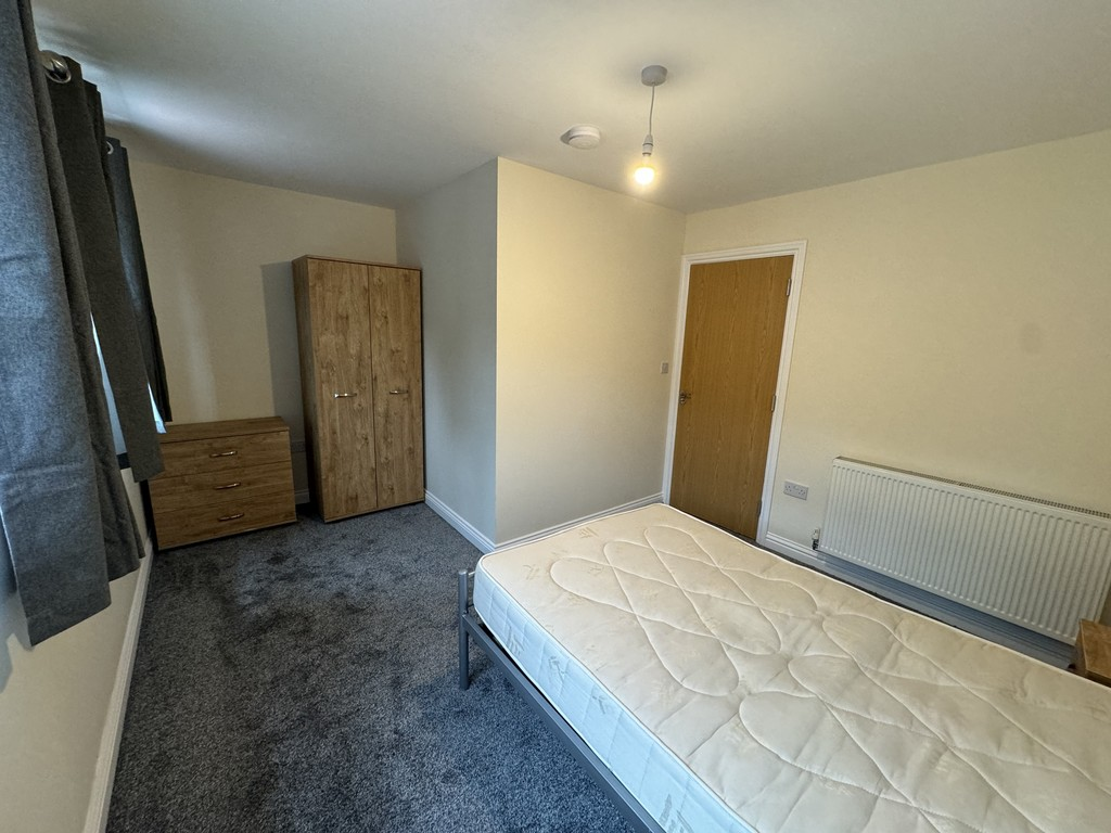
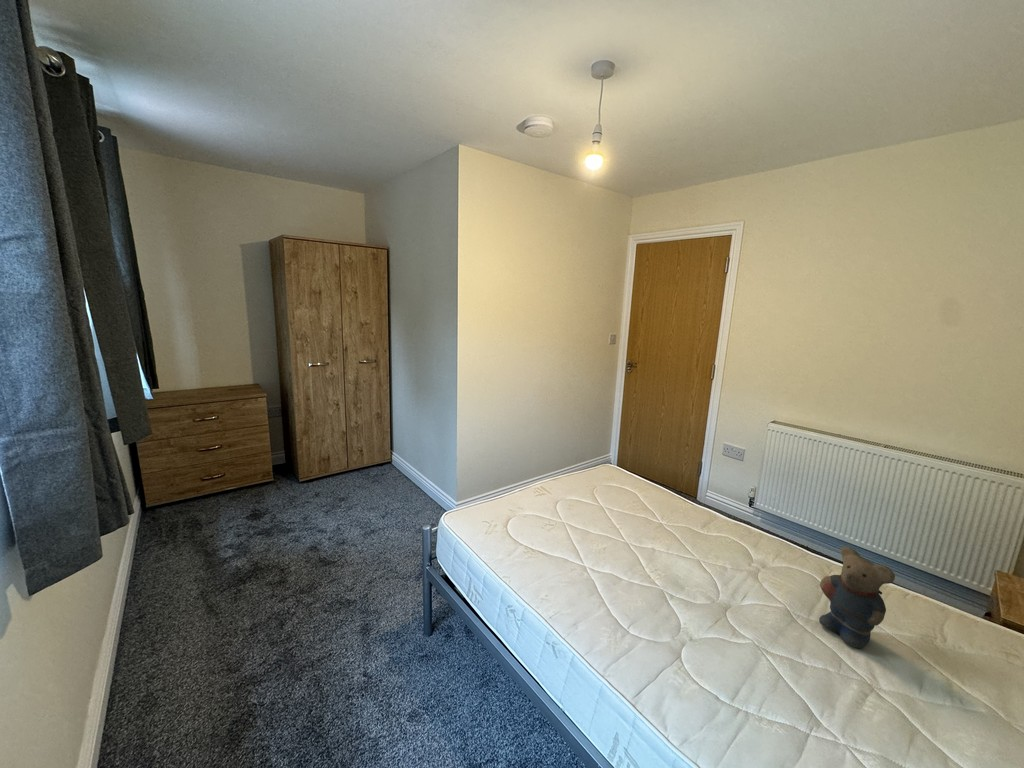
+ teddy bear (853, 593)
